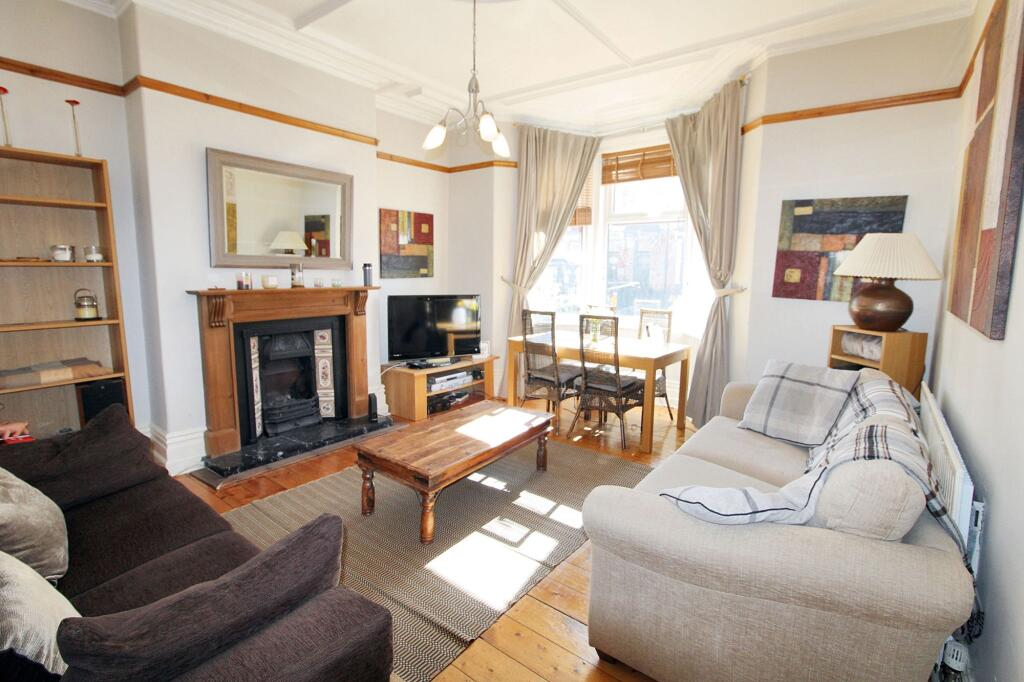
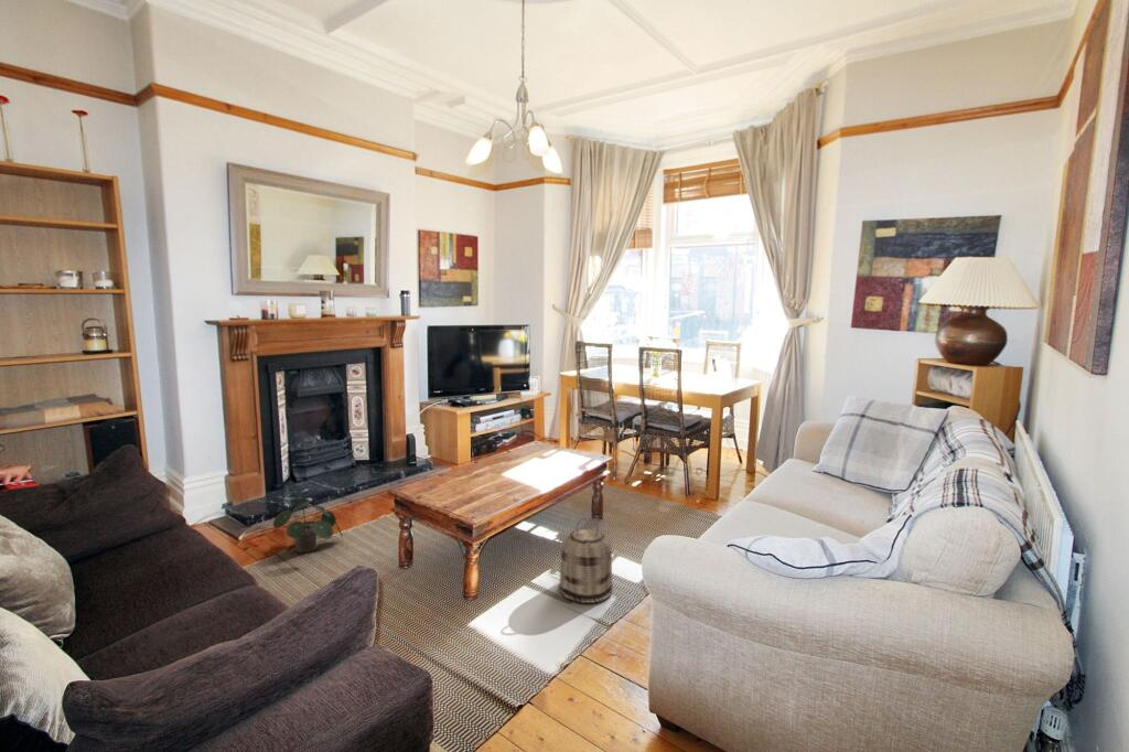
+ basket (587, 554)
+ potted plant (308, 524)
